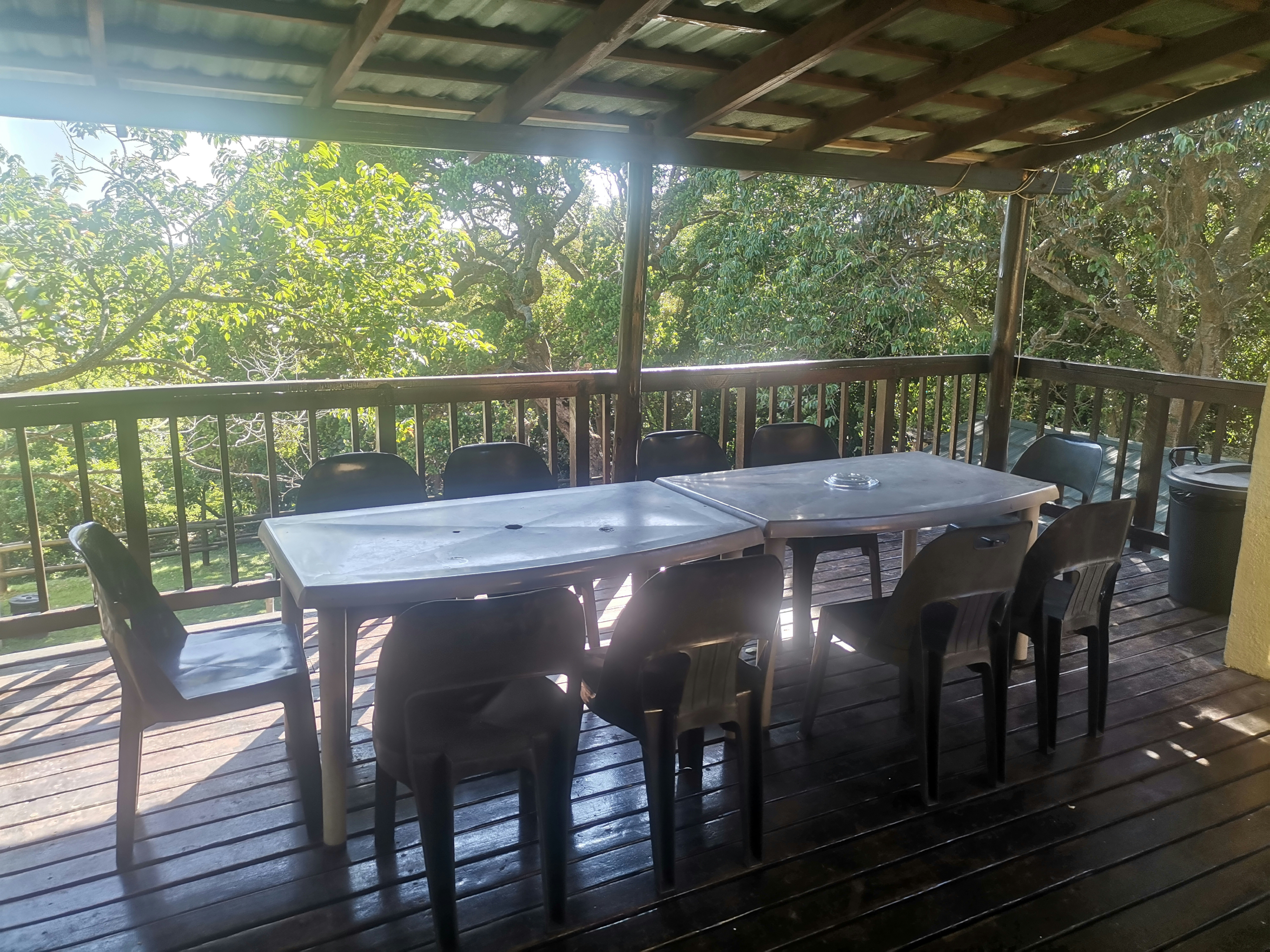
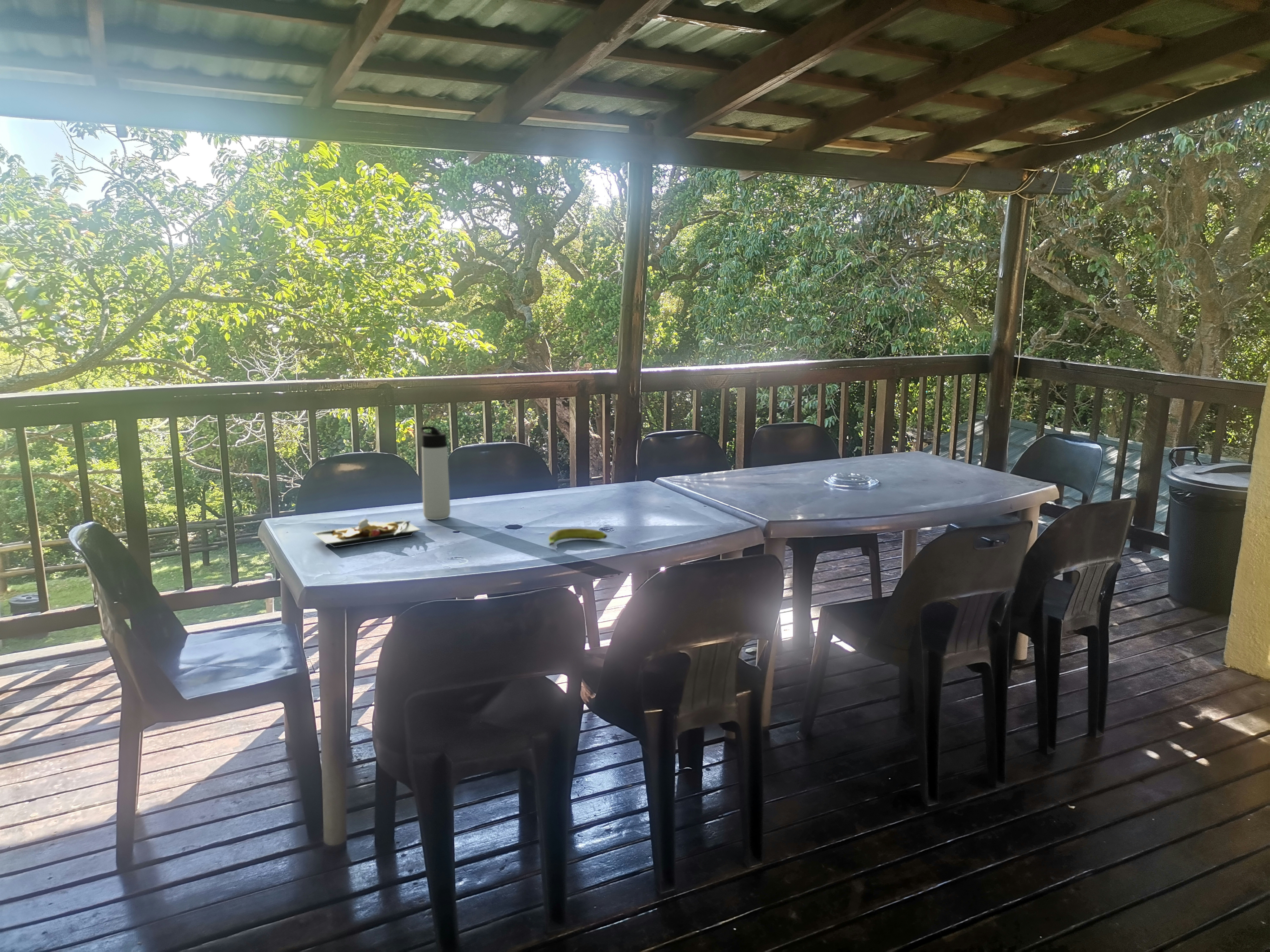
+ plate (370, 528)
+ thermos bottle (433, 473)
+ banana (574, 536)
